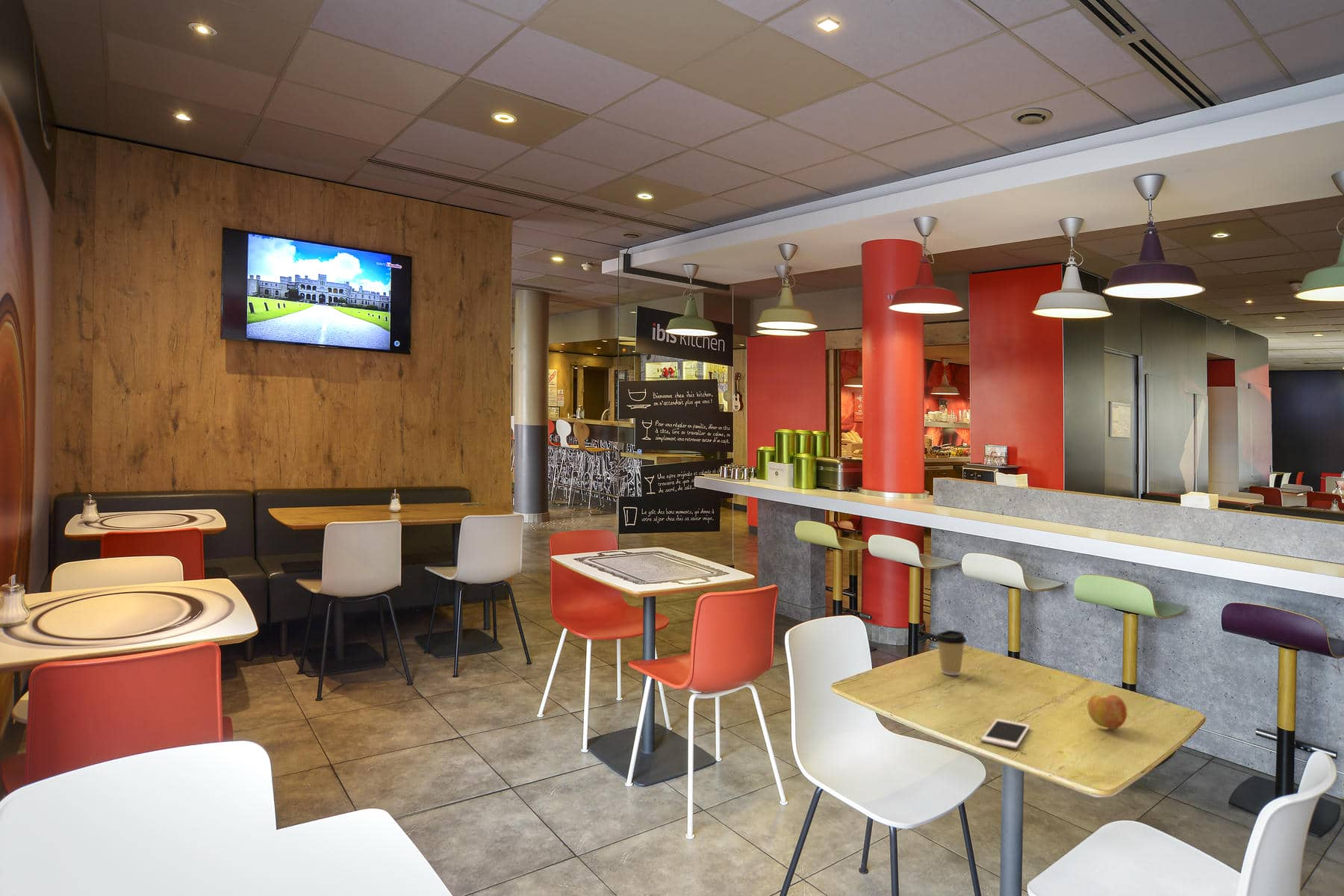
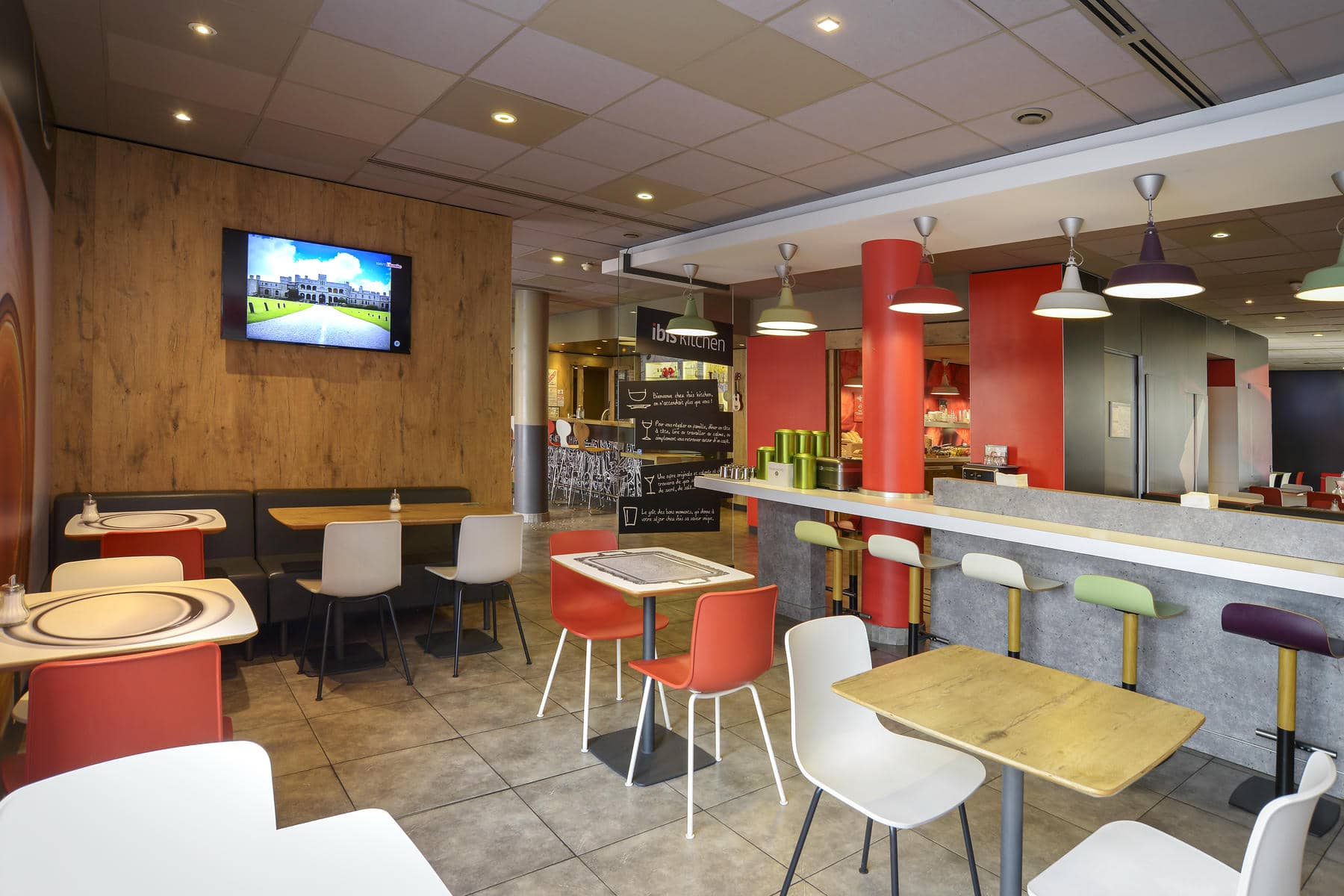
- coffee cup (951, 653)
- cell phone (1006, 732)
- fruit (1110, 712)
